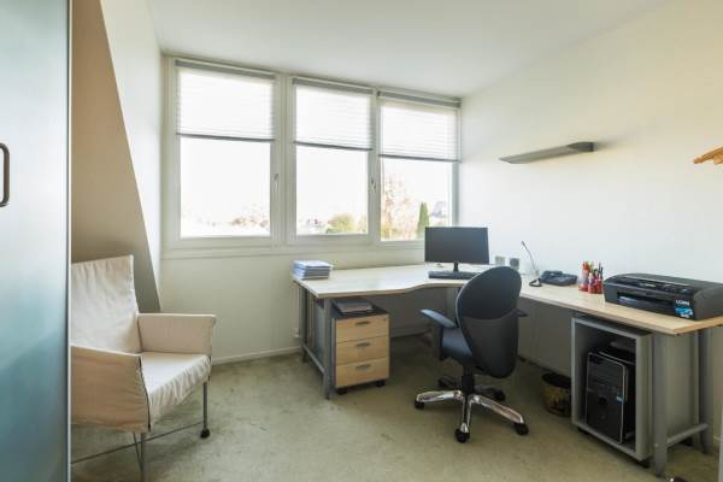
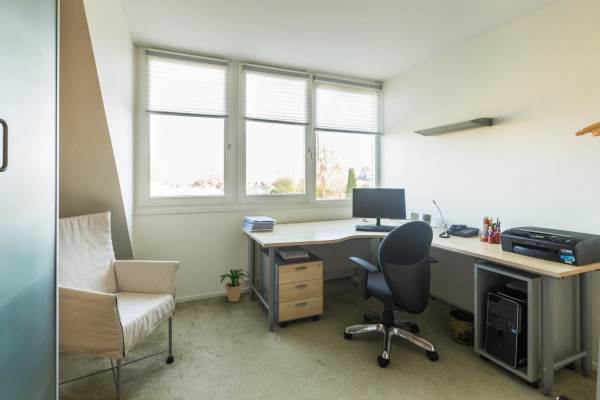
+ potted plant (234, 285)
